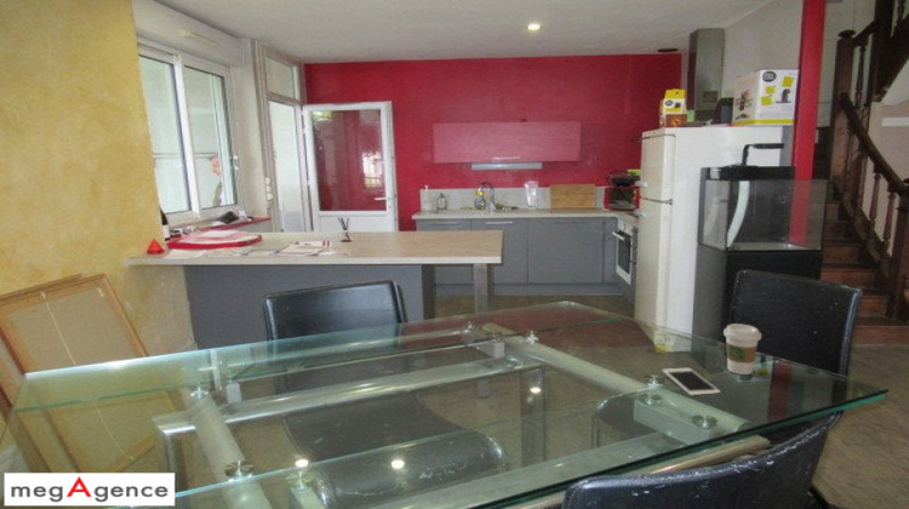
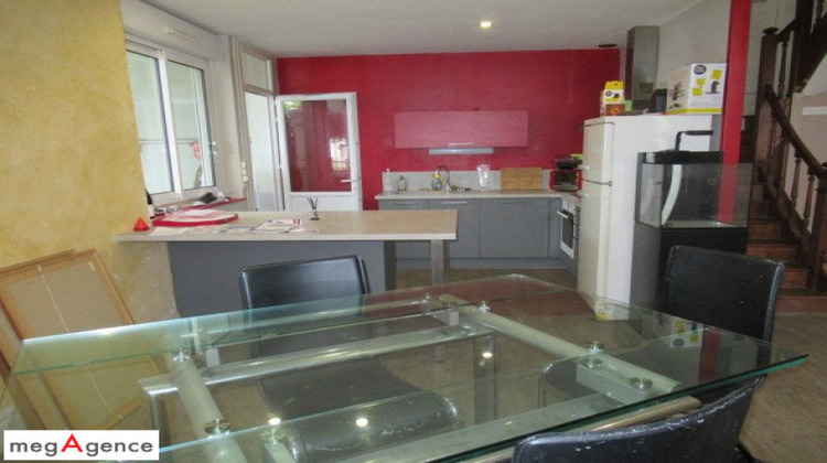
- coffee cup (741, 349)
- cell phone (690, 381)
